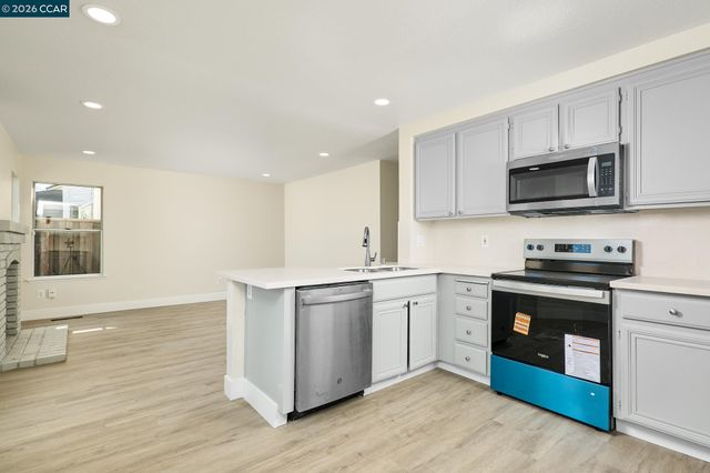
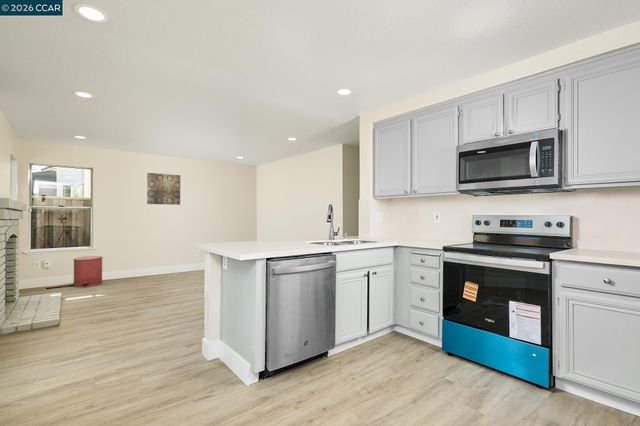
+ wall art (164, 189)
+ trash can (88, 270)
